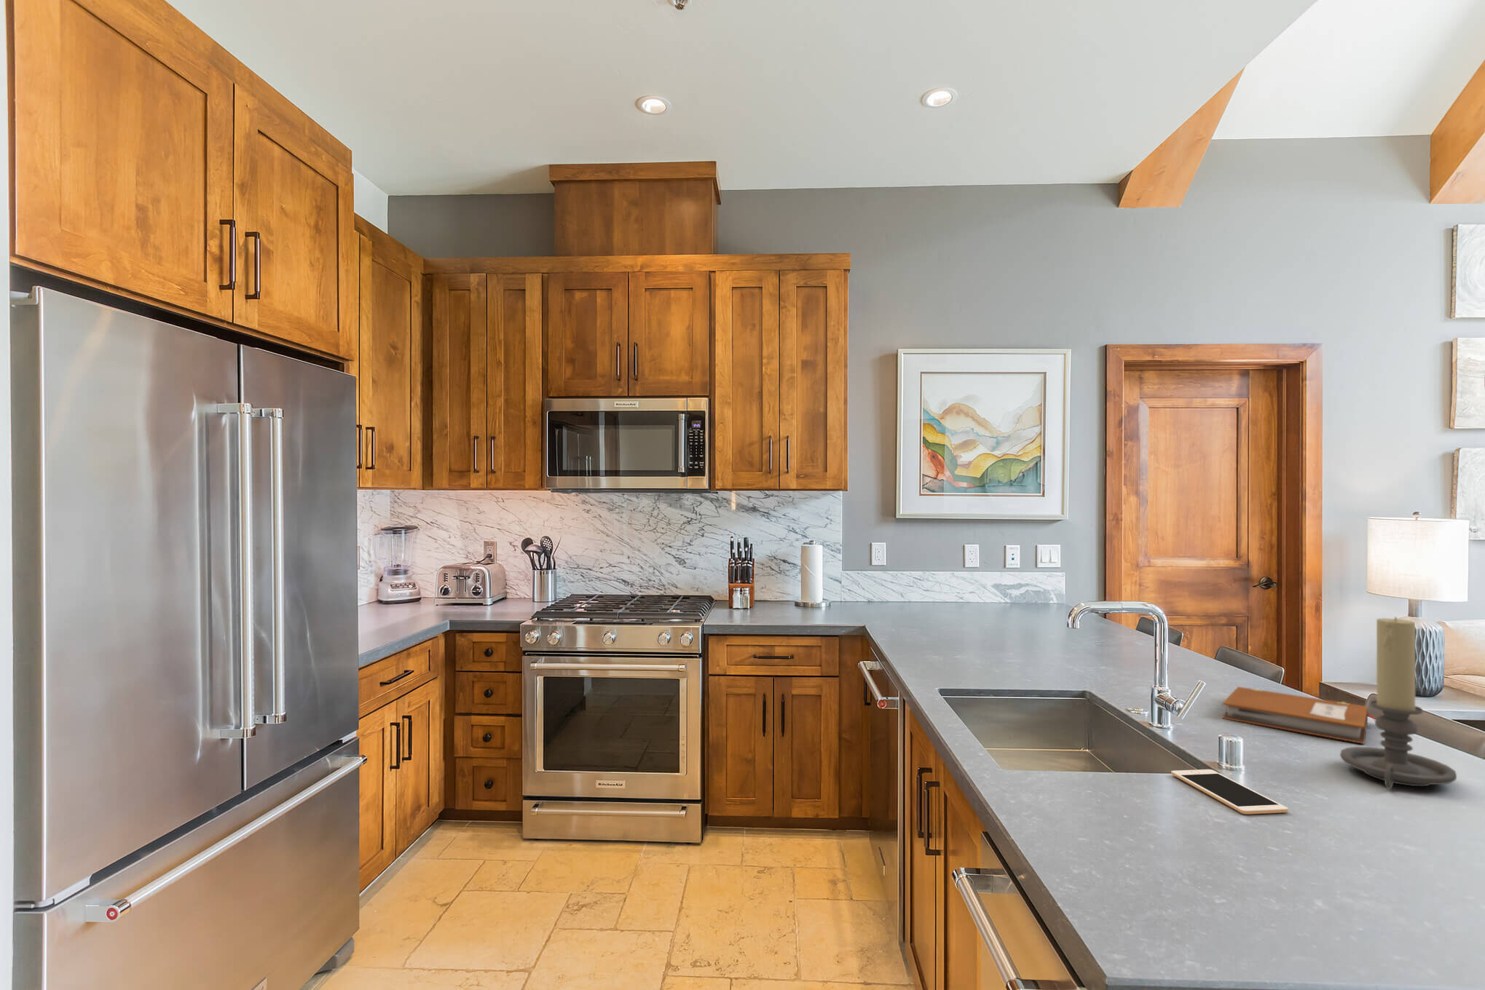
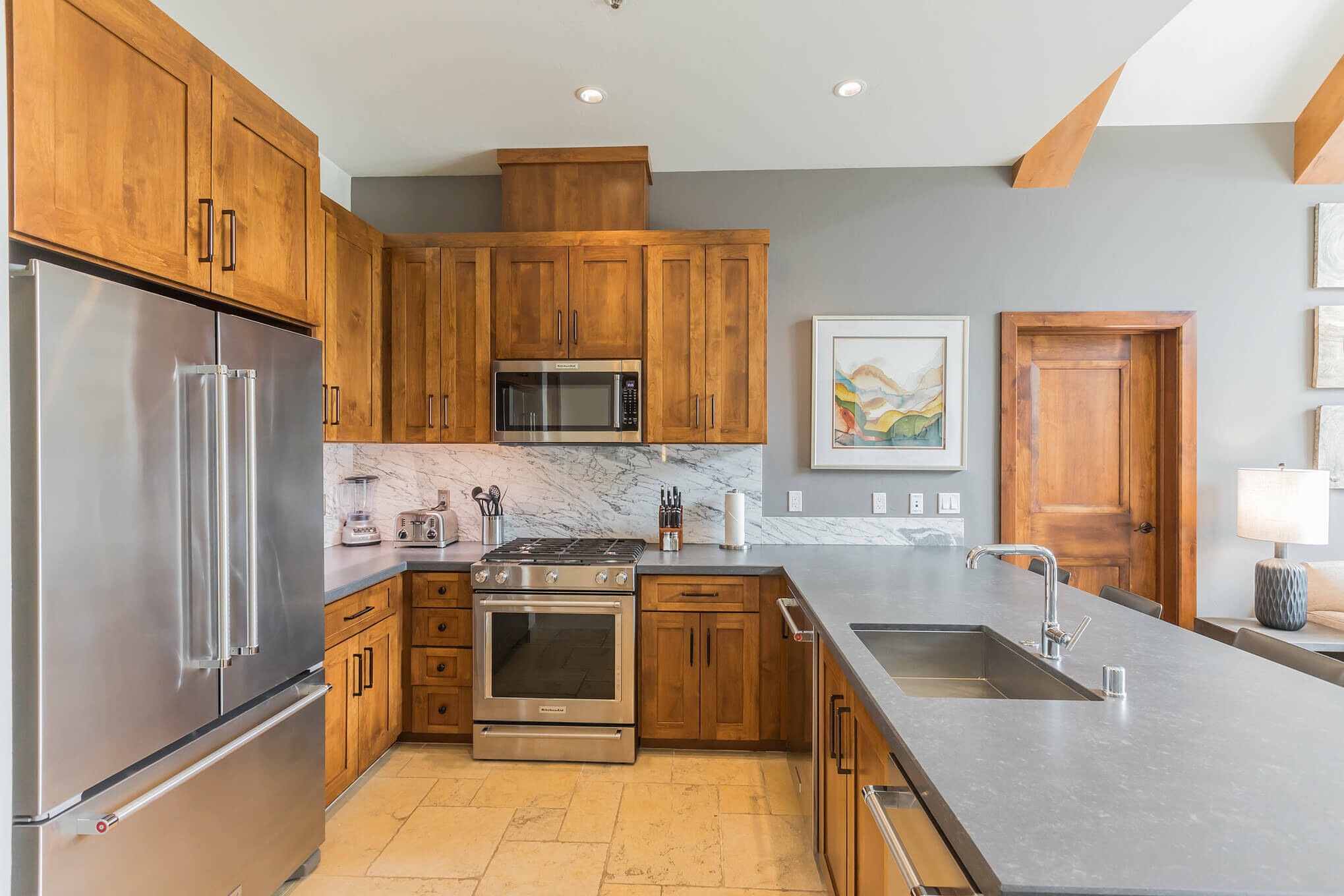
- cell phone (1225, 790)
- candle holder (1394, 697)
- notebook (1298, 712)
